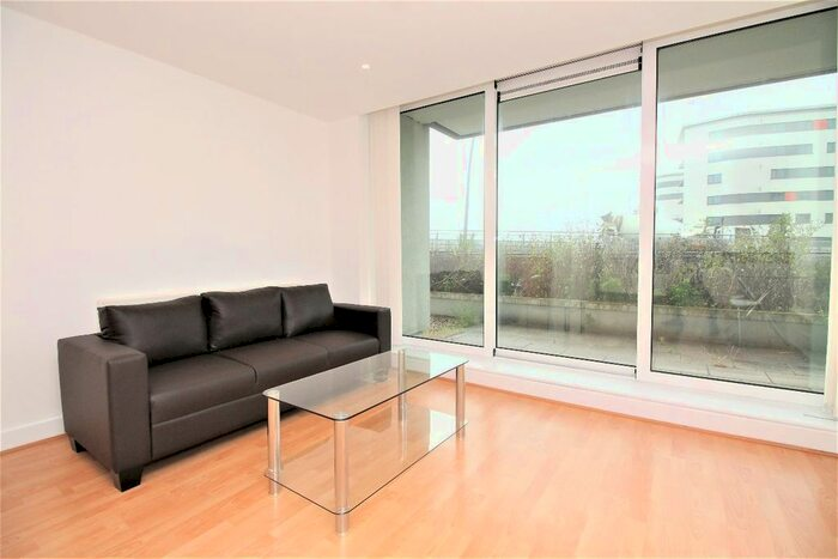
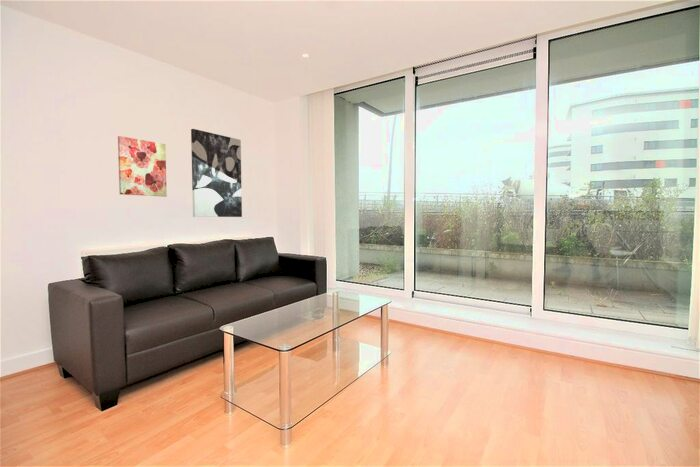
+ wall art (218, 176)
+ wall art (143, 168)
